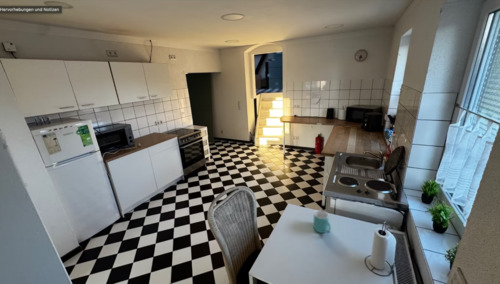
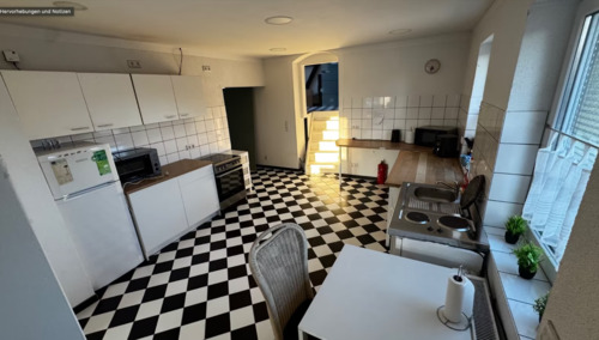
- mug (322, 223)
